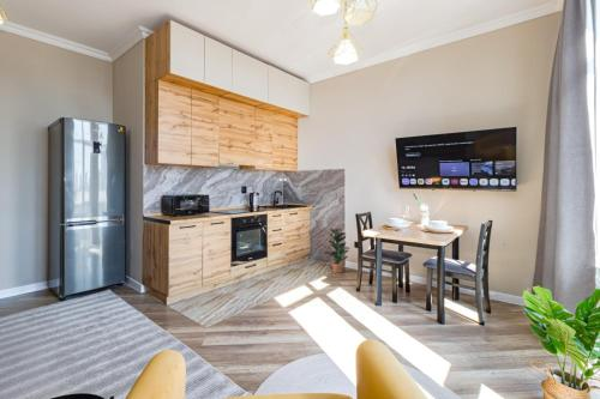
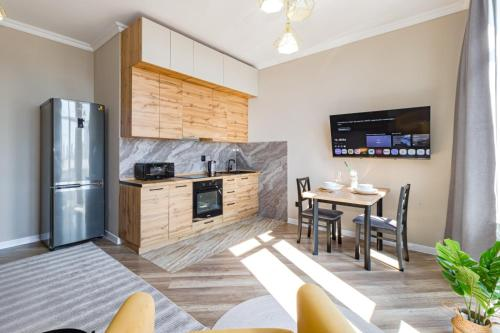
- potted plant (338, 249)
